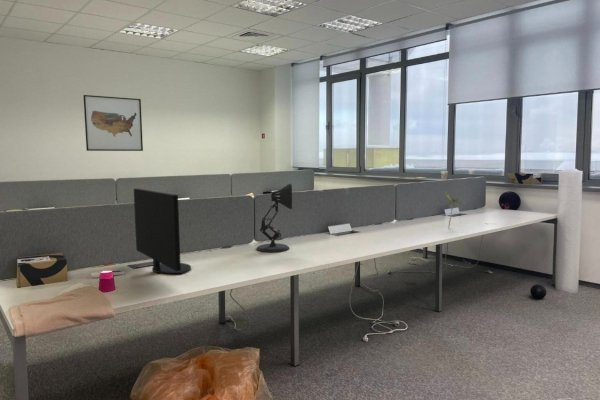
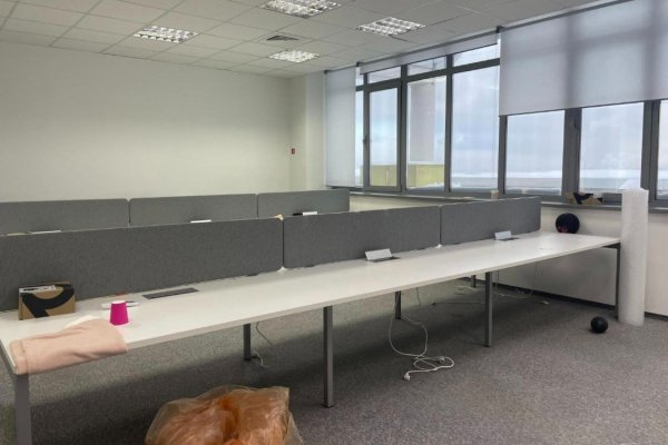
- computer monitor (170, 230)
- plant (452, 208)
- desk lamp (274, 216)
- wall art (114, 124)
